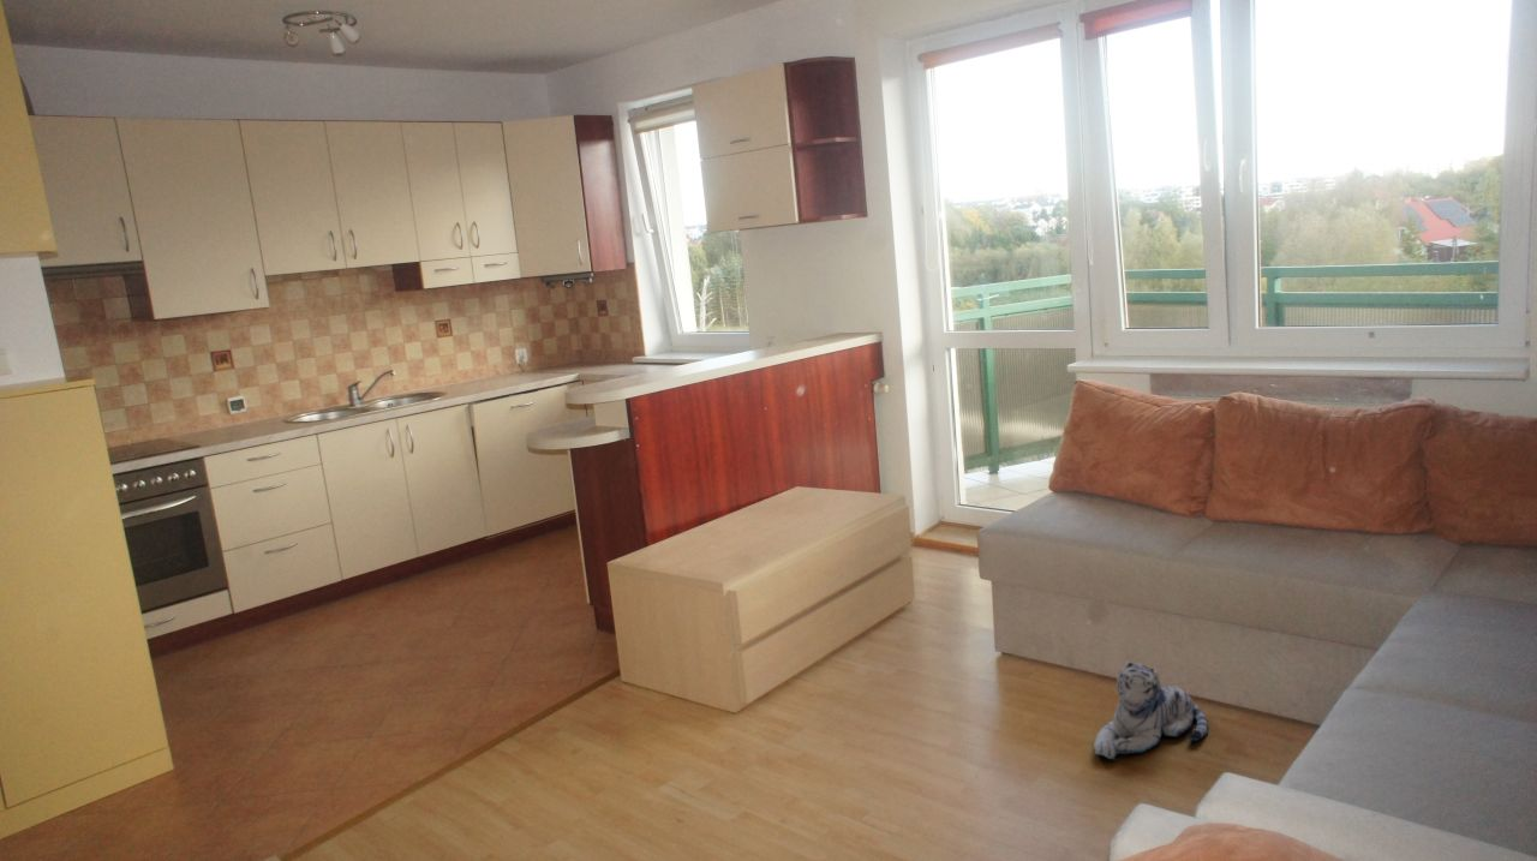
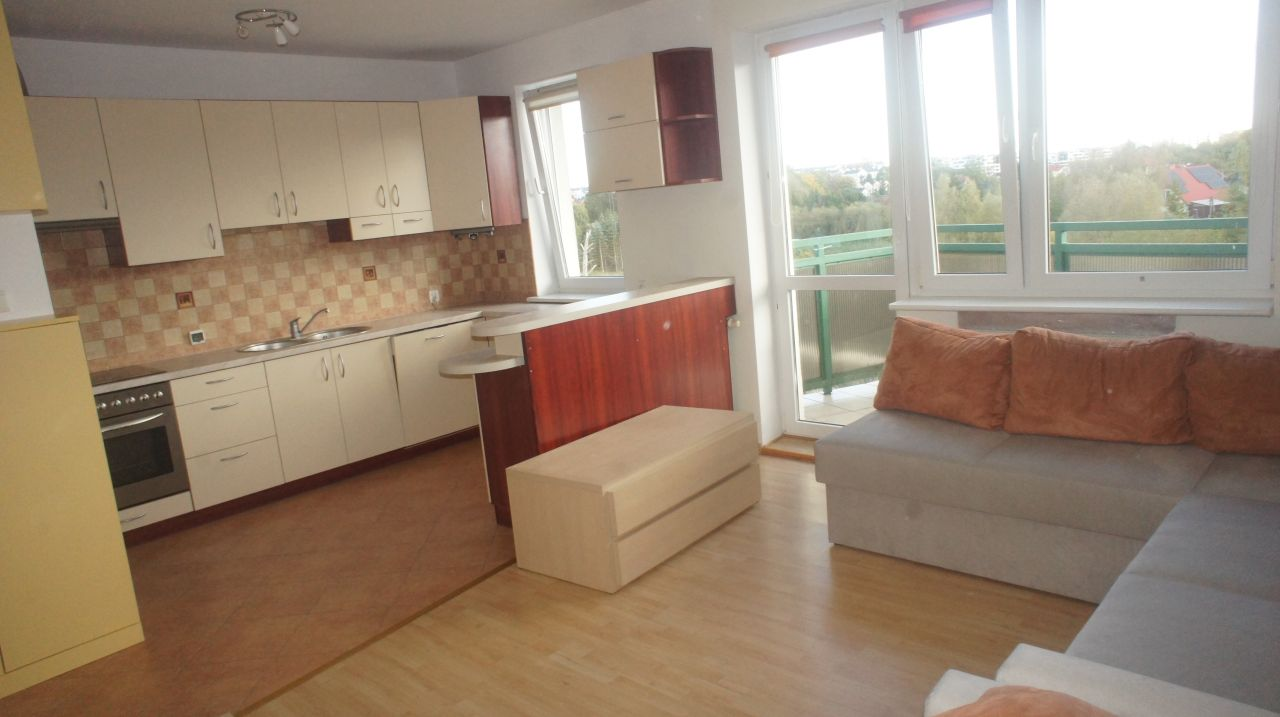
- plush toy (1149, 699)
